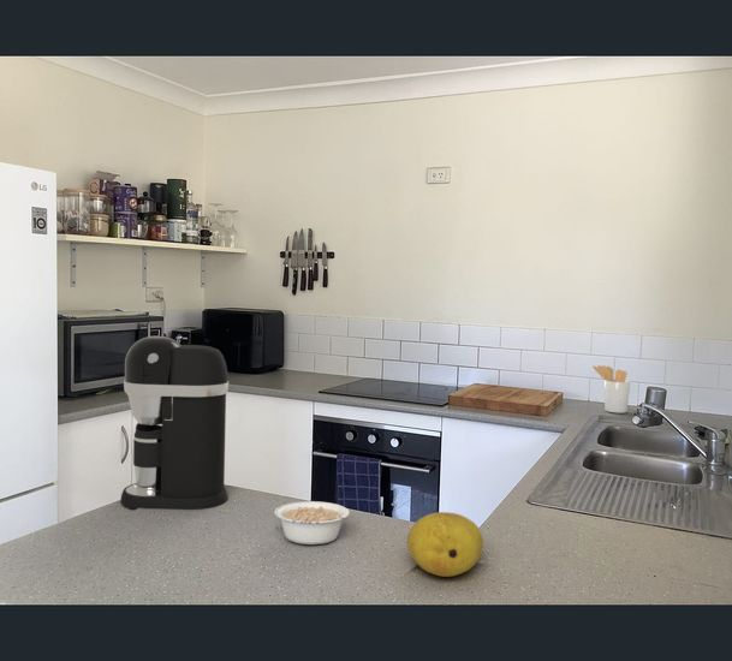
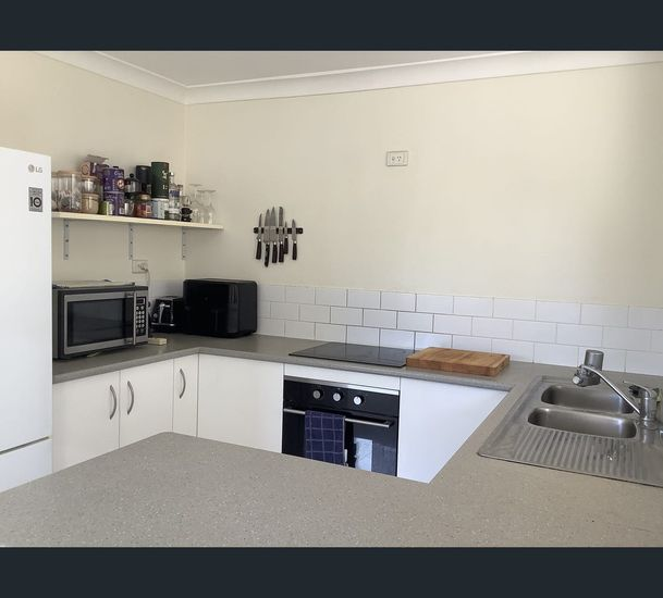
- coffee maker (175, 418)
- fruit (445, 537)
- legume (314, 520)
- utensil holder (611, 387)
